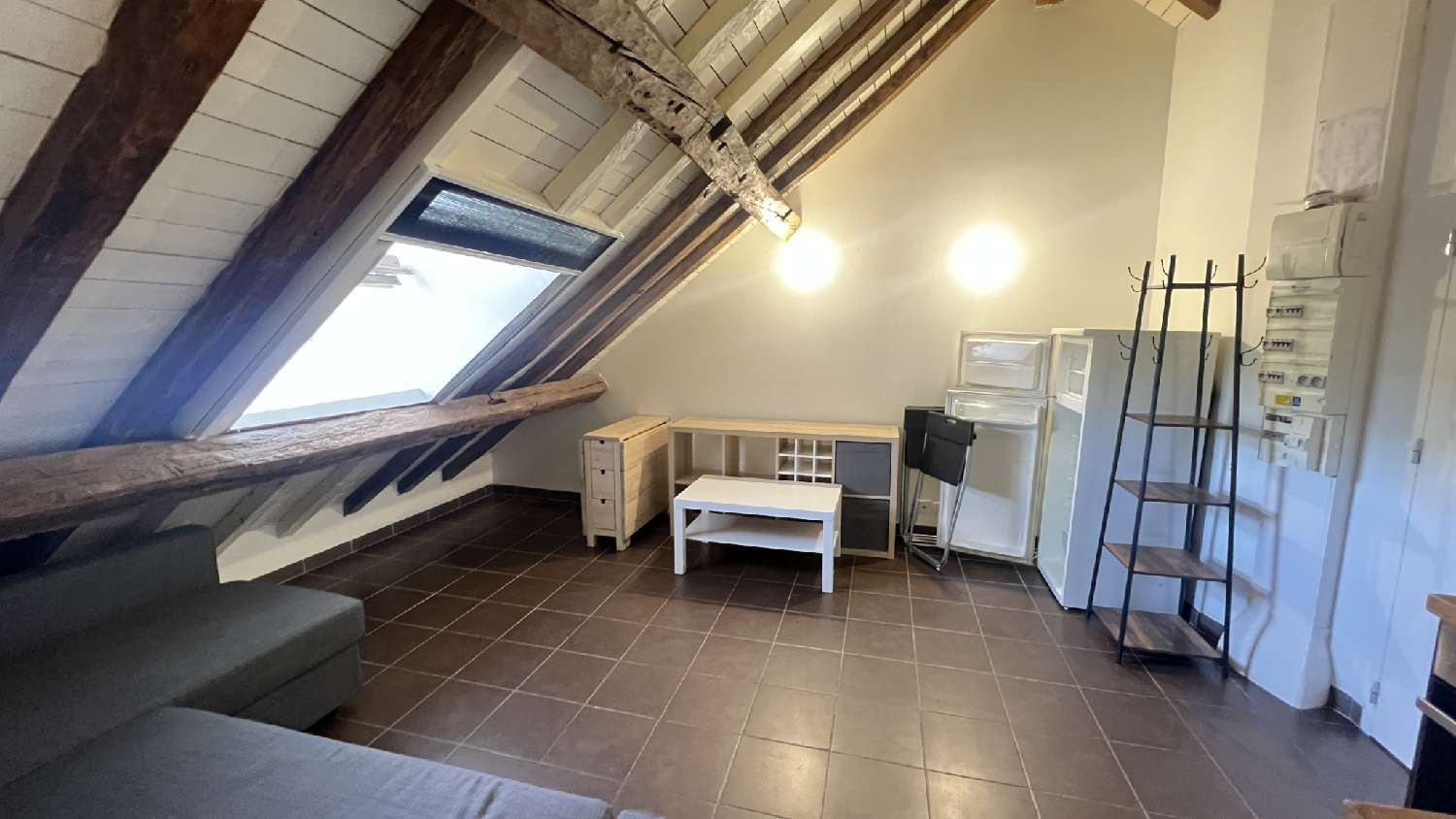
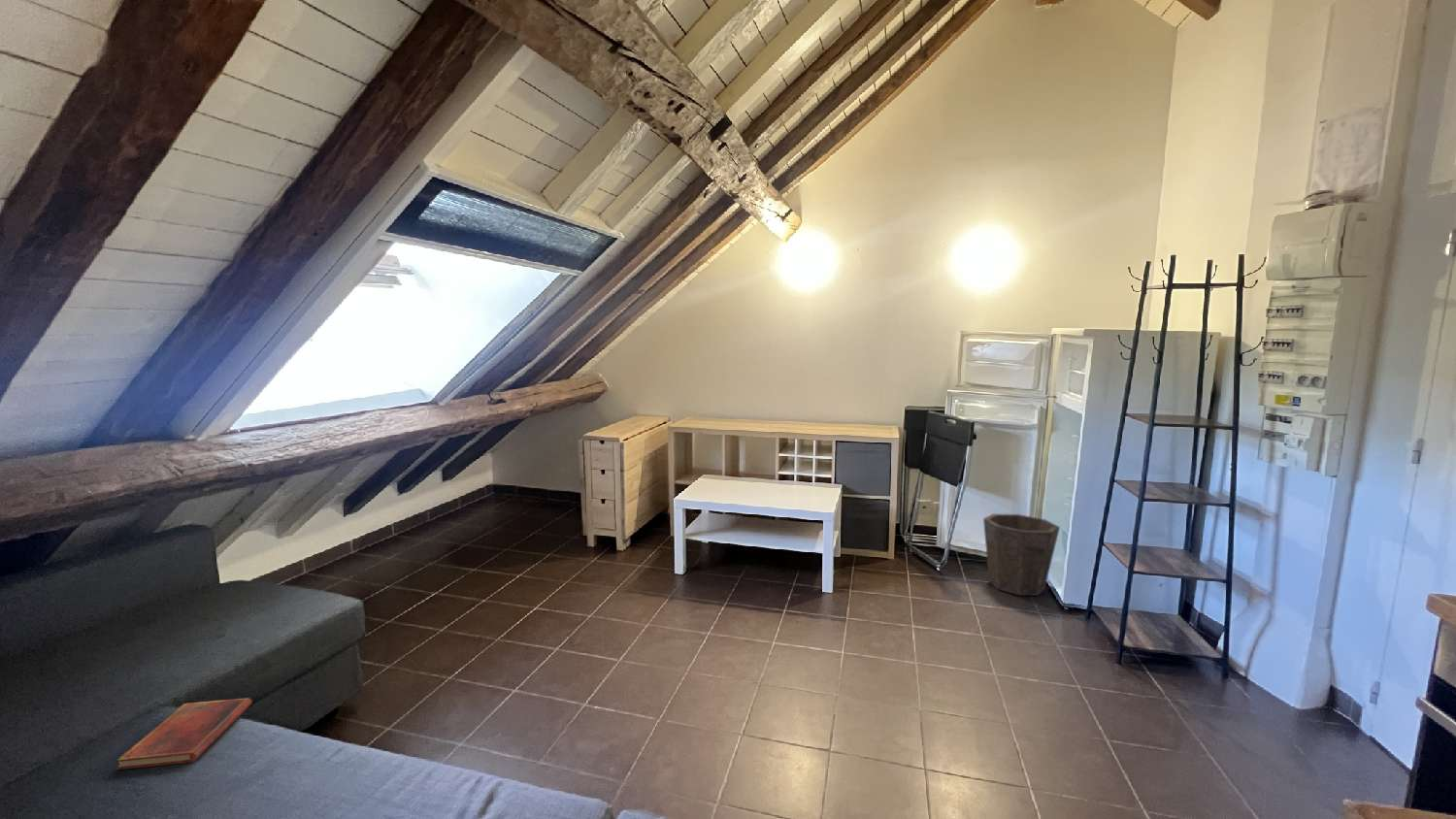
+ waste bin (1018, 554)
+ diary (189, 731)
